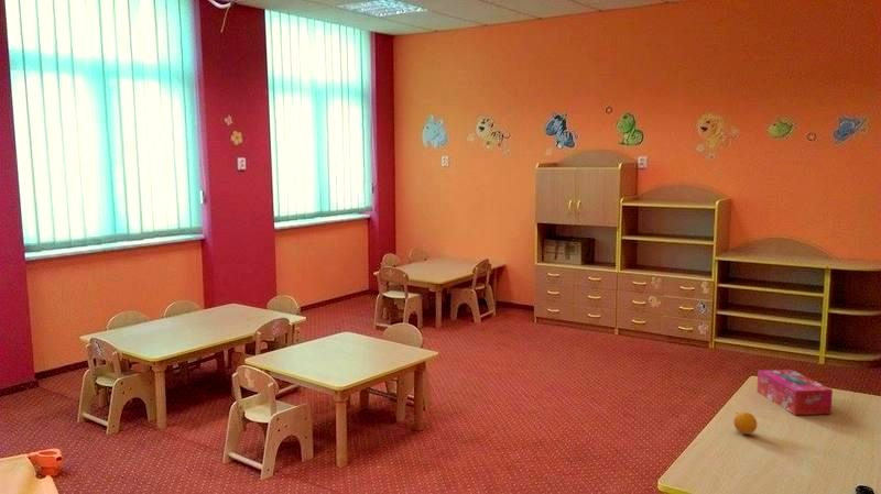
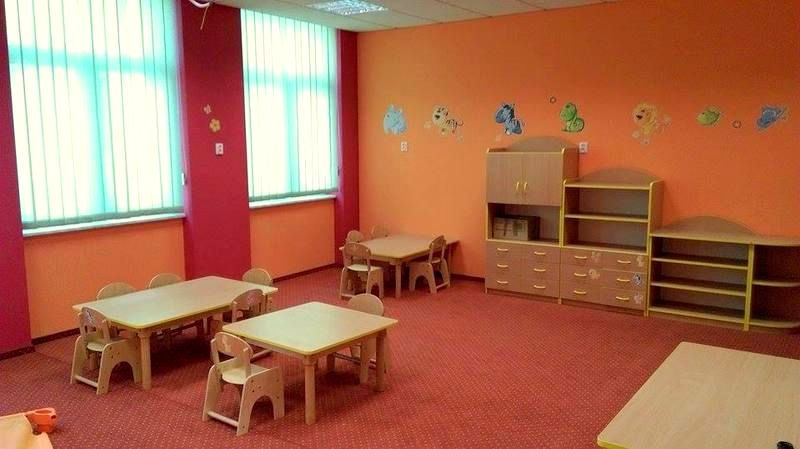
- fruit (744, 422)
- tissue box (793, 391)
